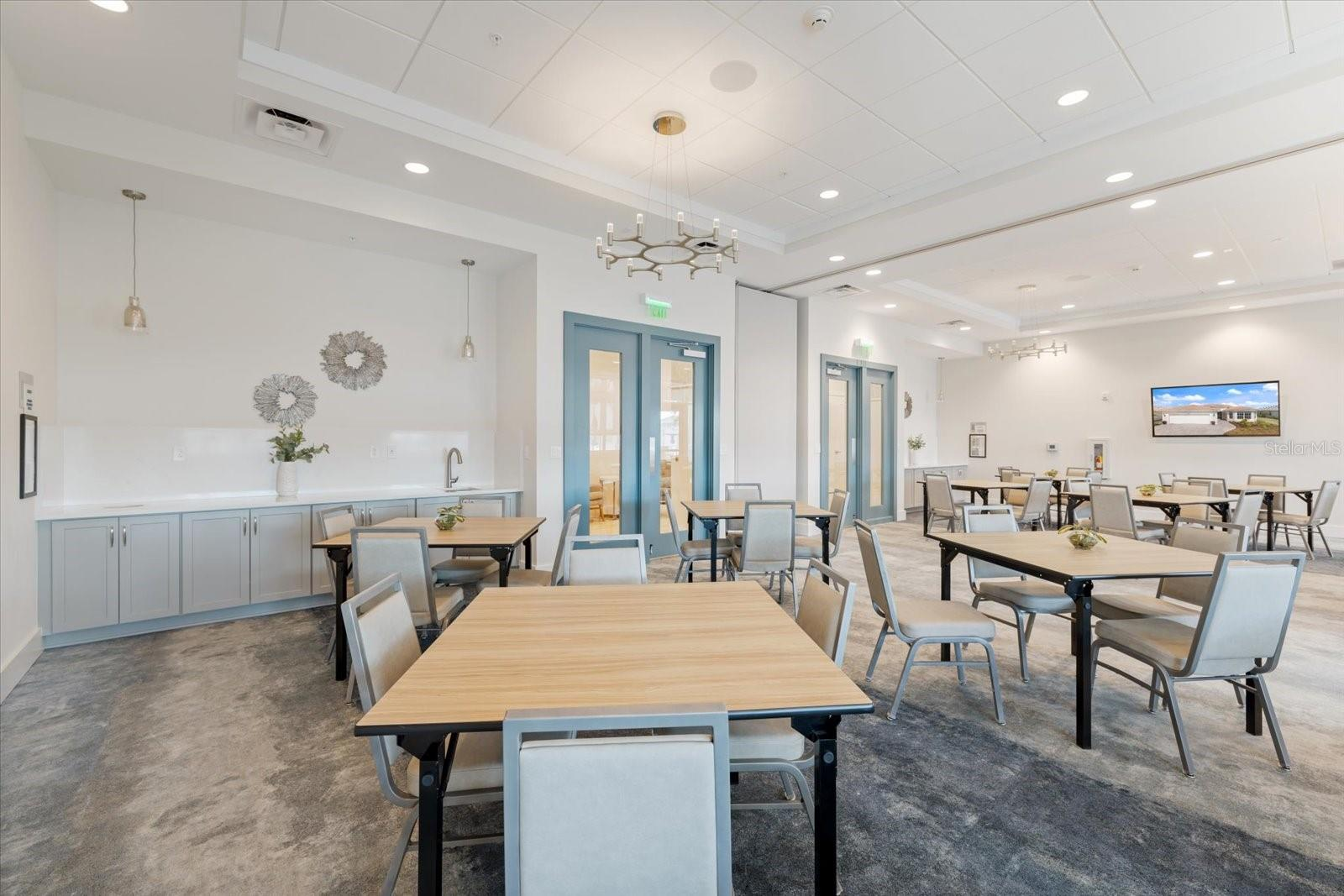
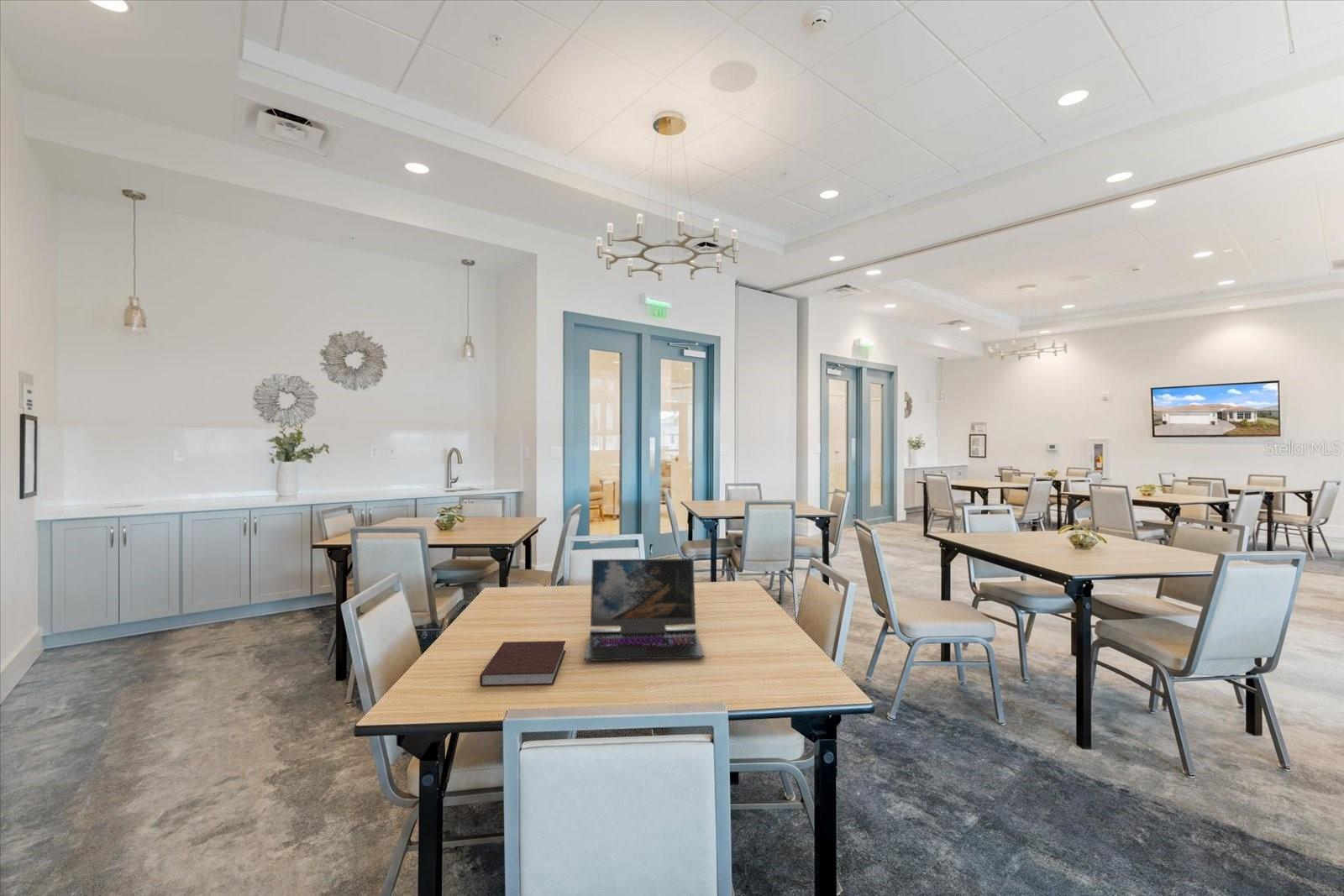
+ notebook (526, 662)
+ laptop (643, 605)
